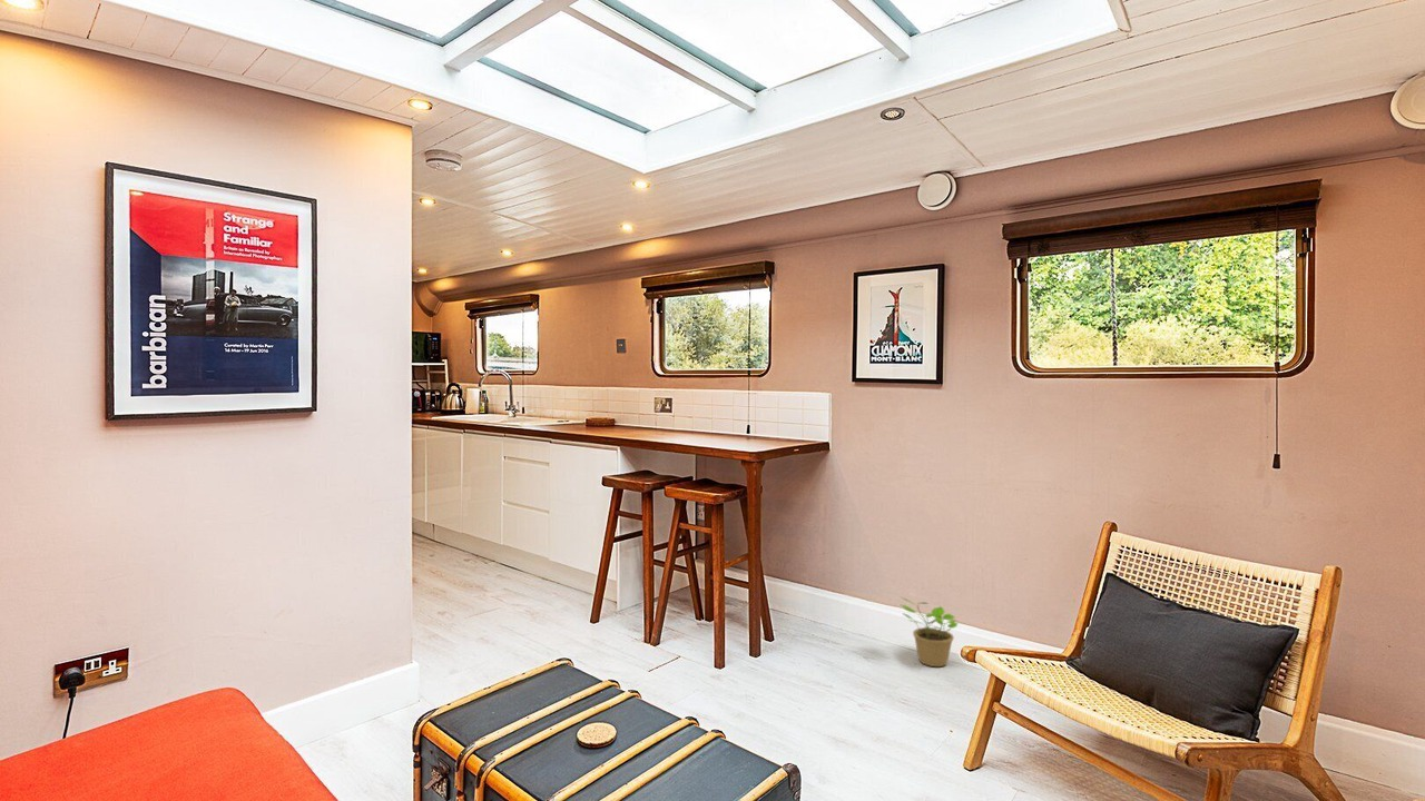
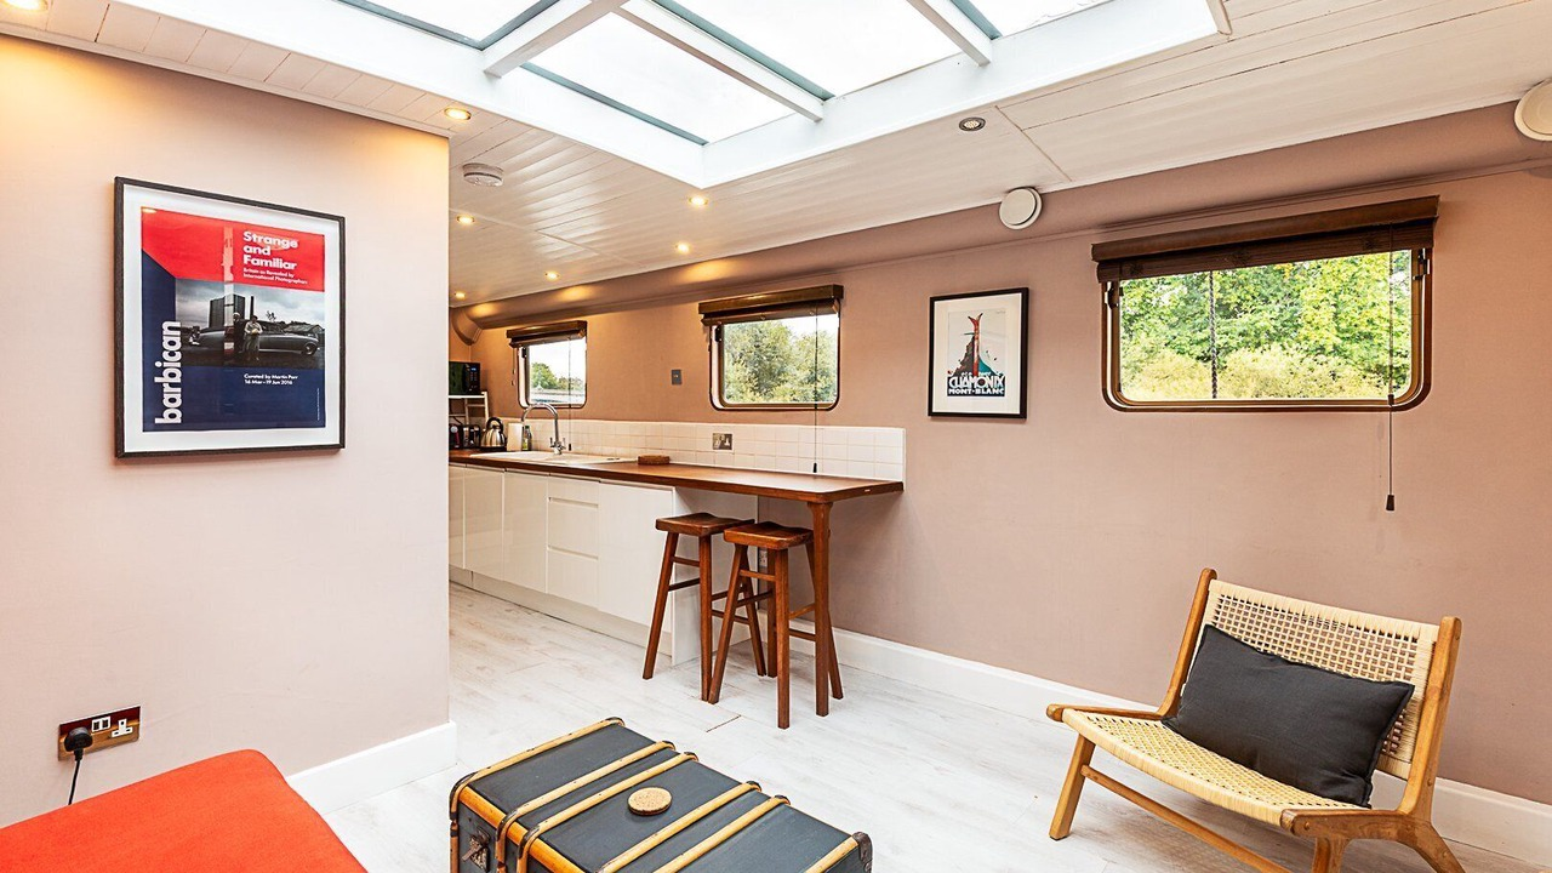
- potted plant (931, 627)
